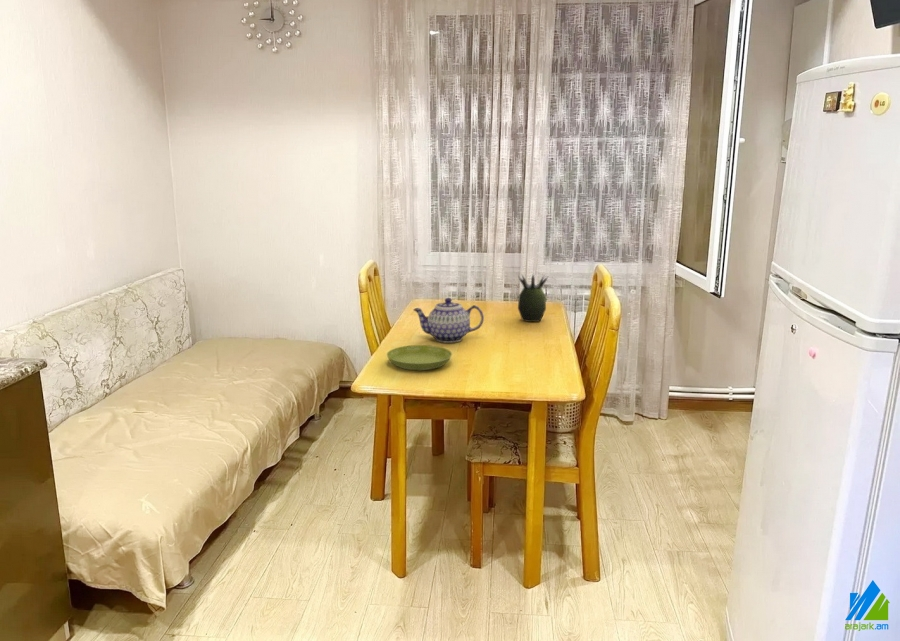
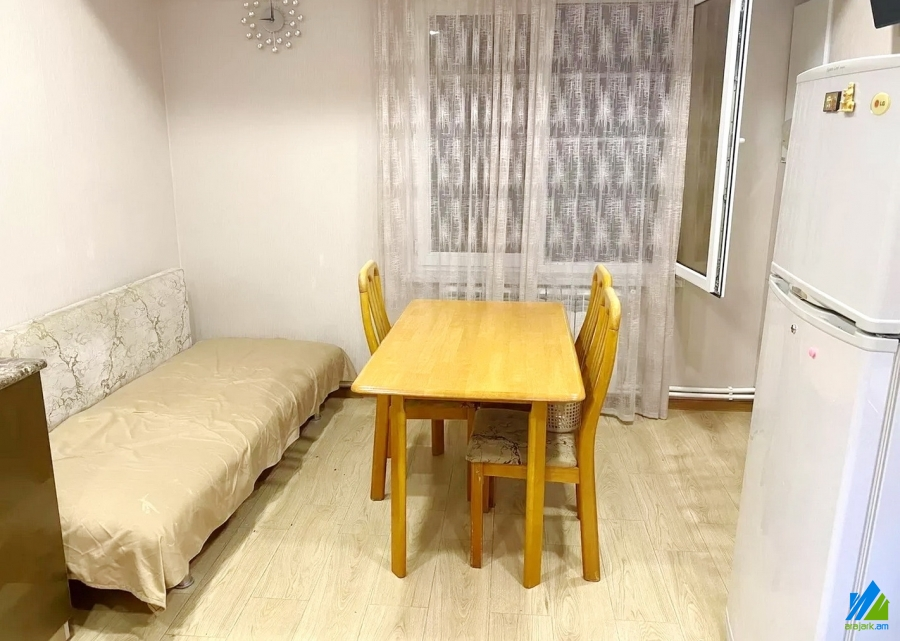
- teapot (448, 318)
- succulent plant (532, 297)
- saucer (419, 358)
